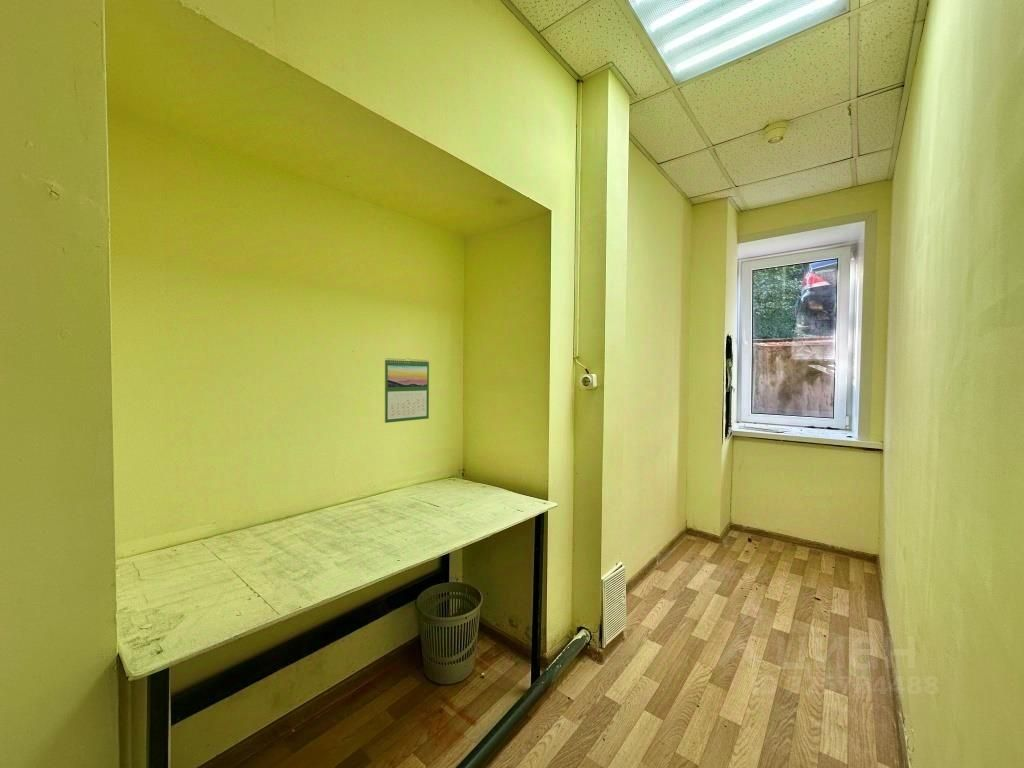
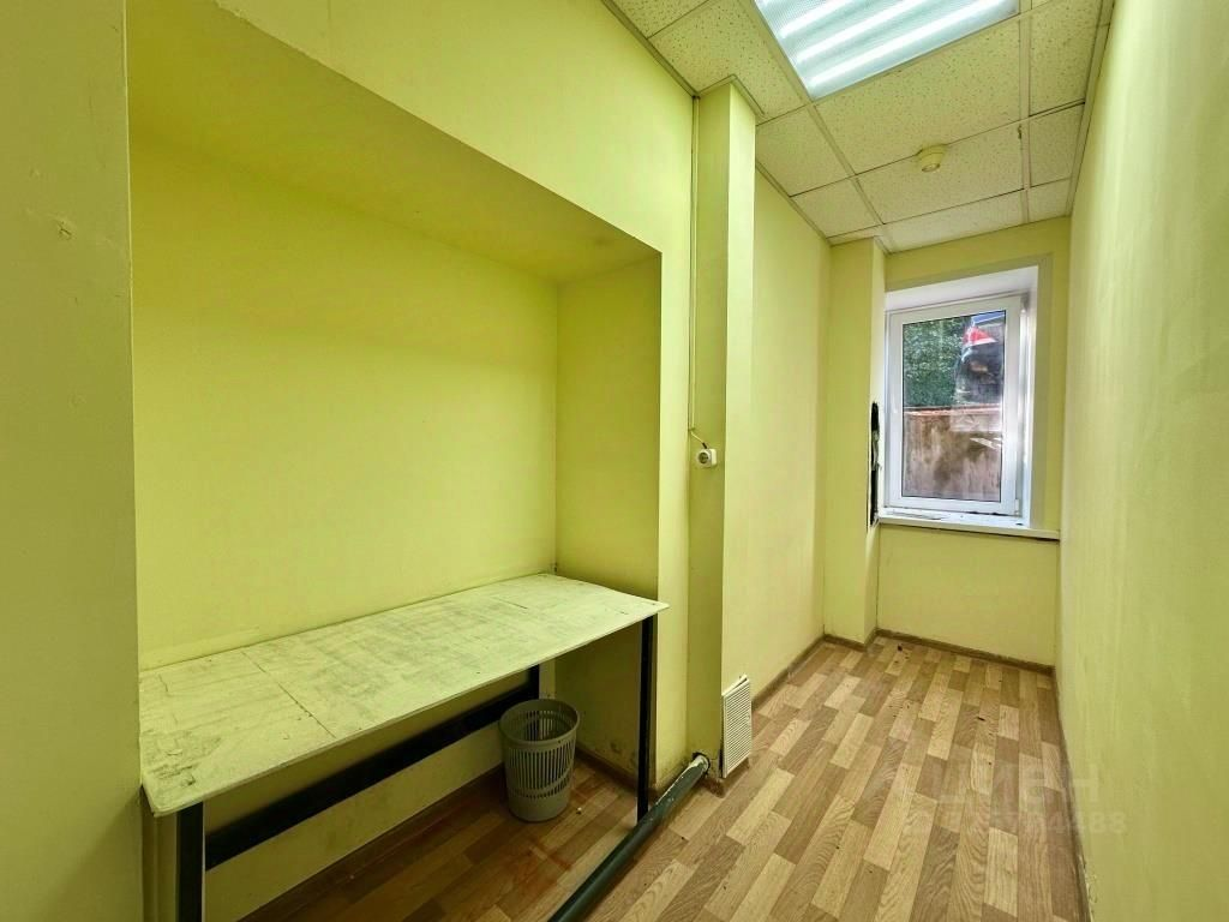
- calendar (407, 389)
